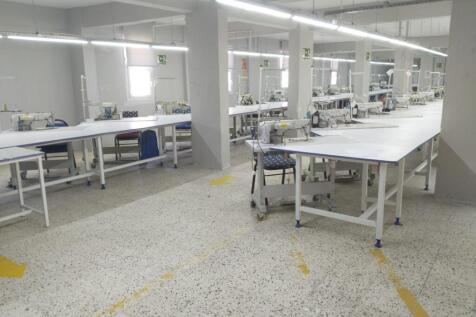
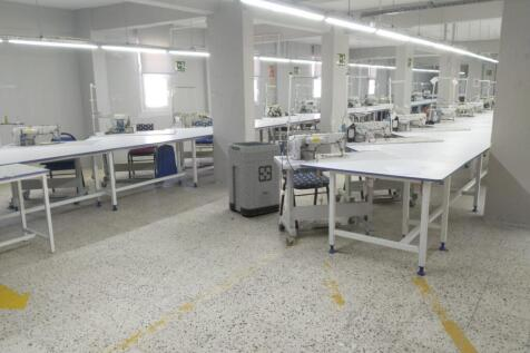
+ trash can (254, 177)
